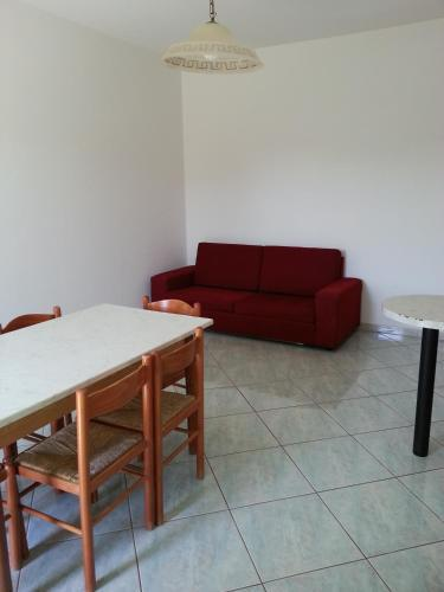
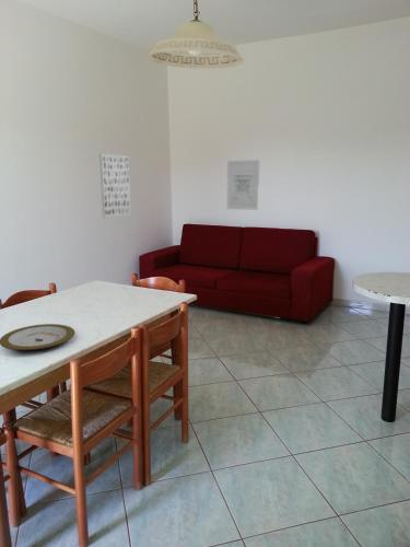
+ wall art (116, 186)
+ plate (38, 338)
+ wall art (243, 185)
